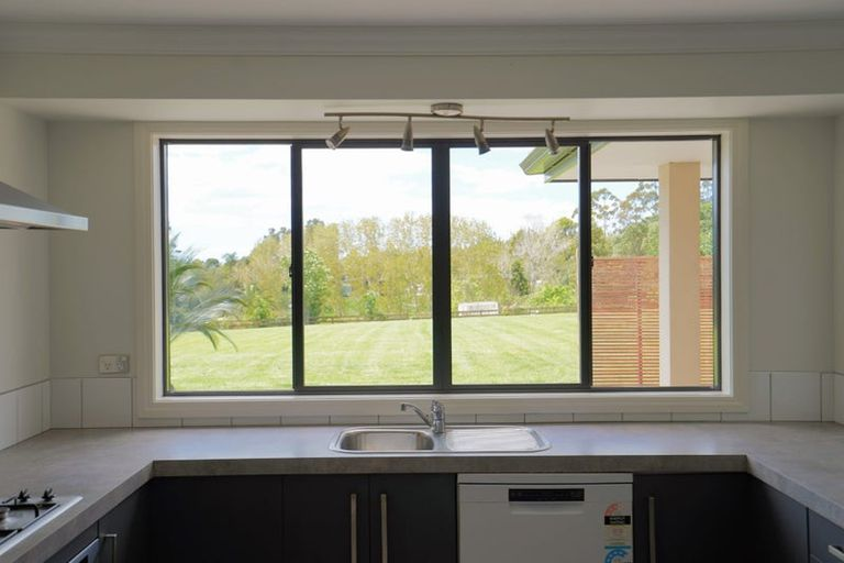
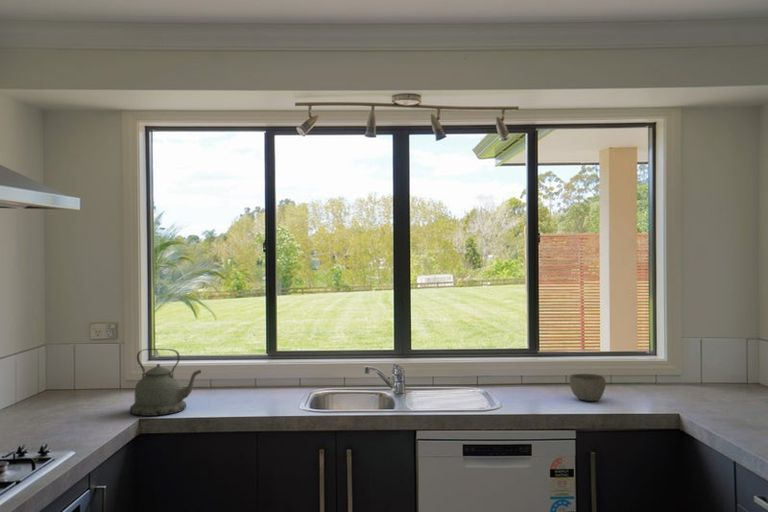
+ kettle (162, 379)
+ bowl (587, 387)
